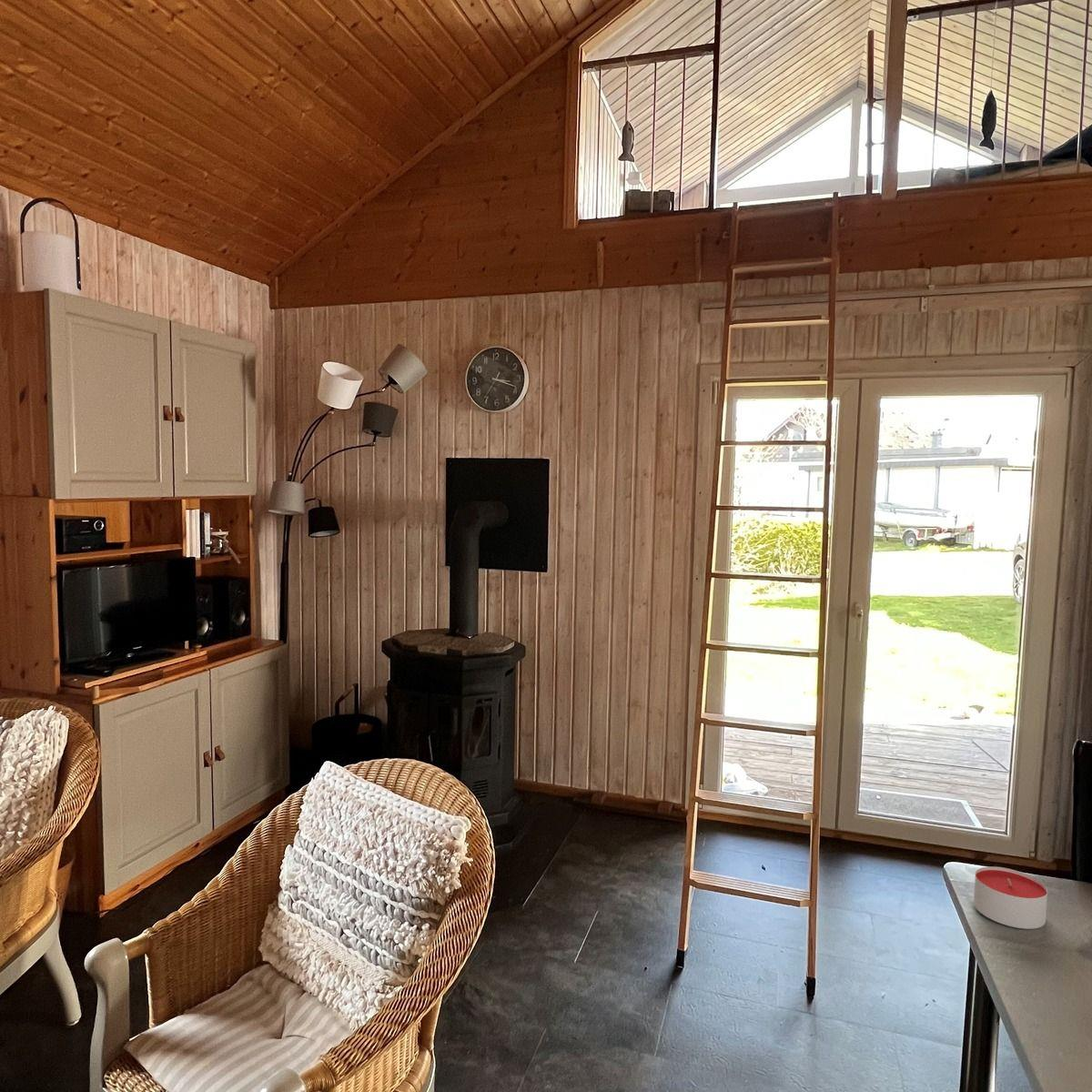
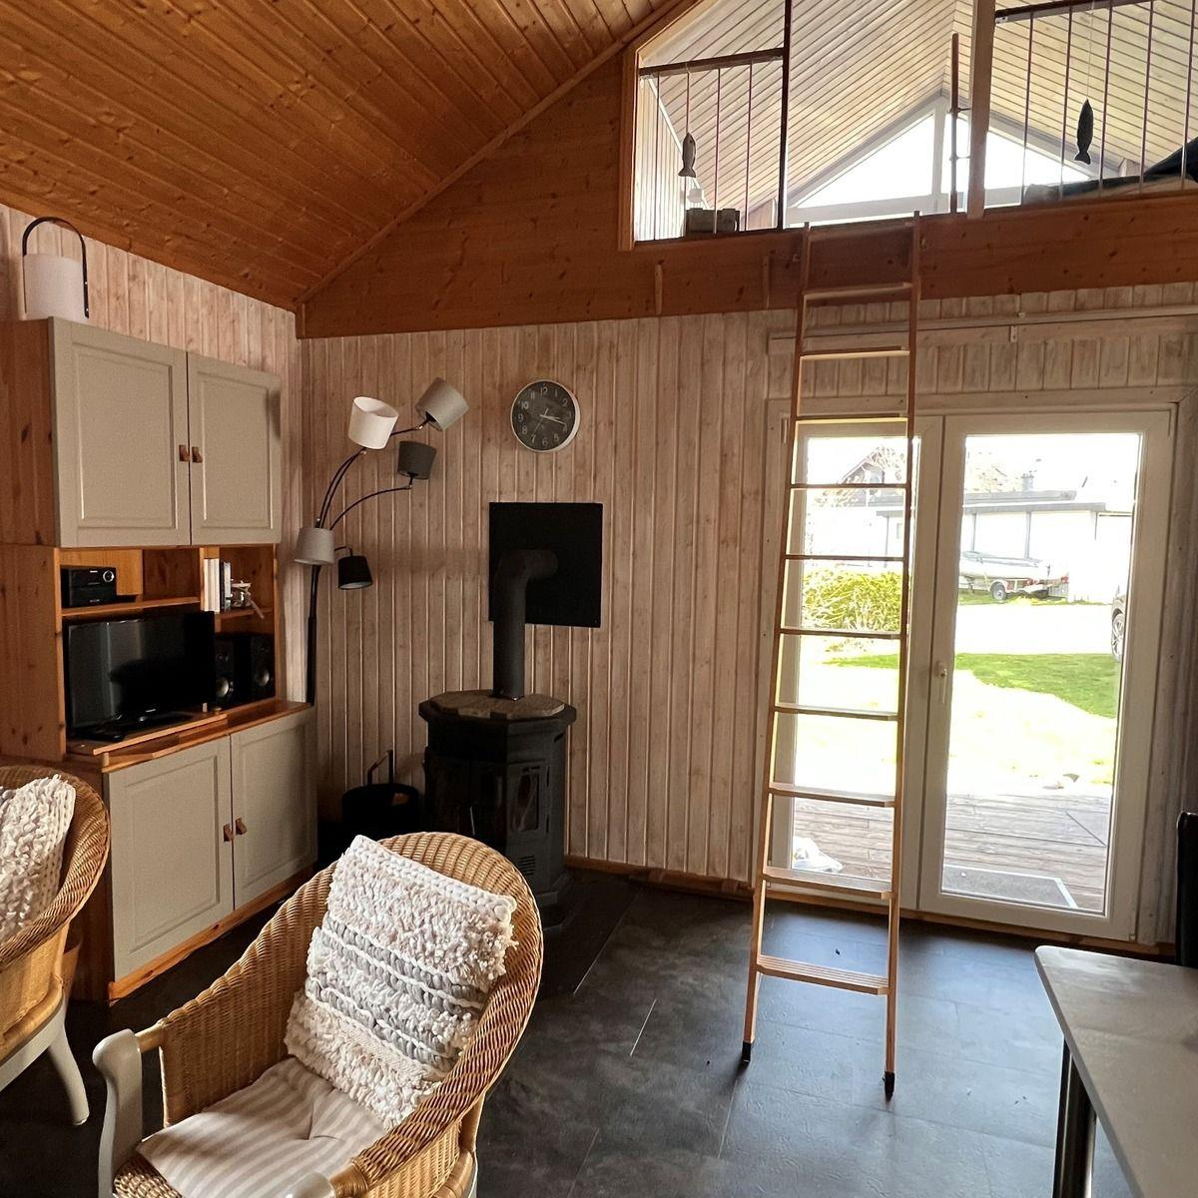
- candle (1009, 895)
